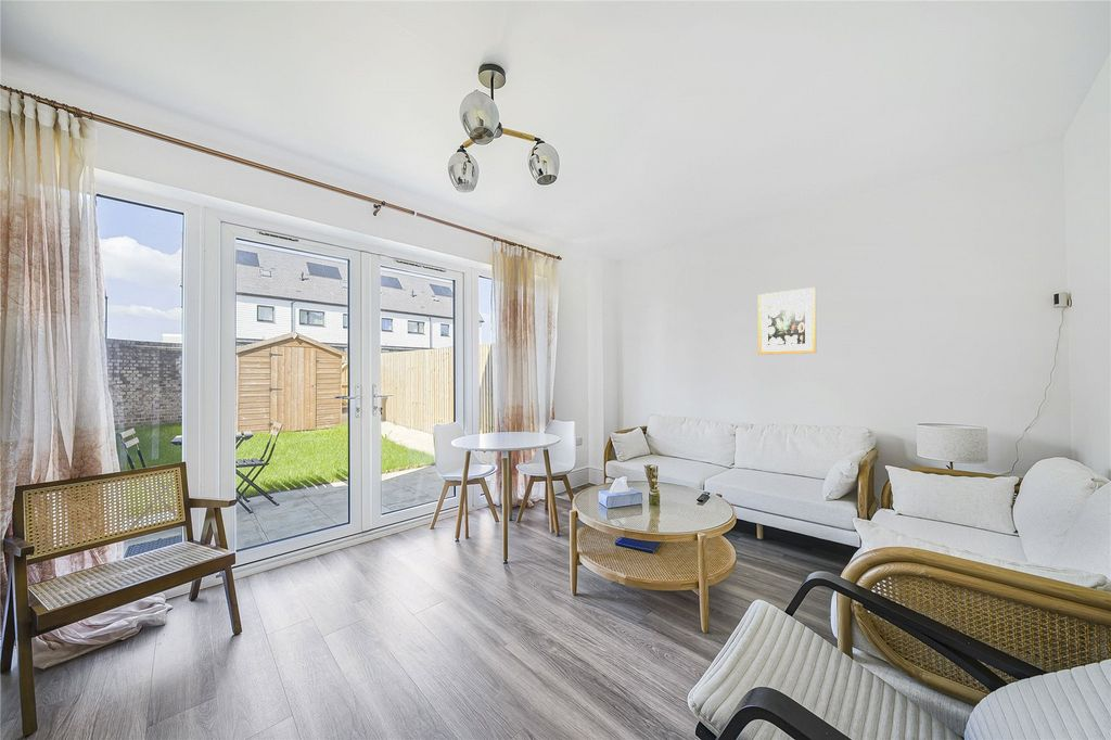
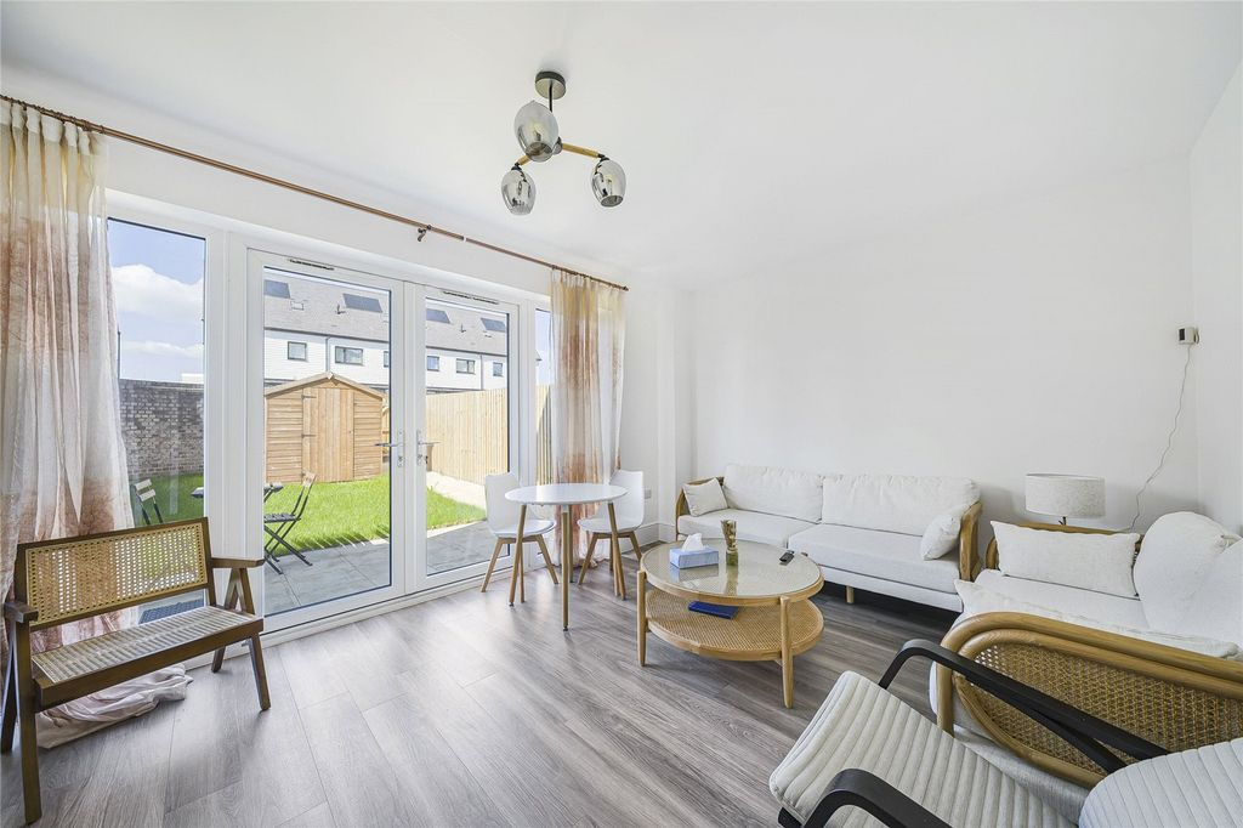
- wall art (786, 322)
